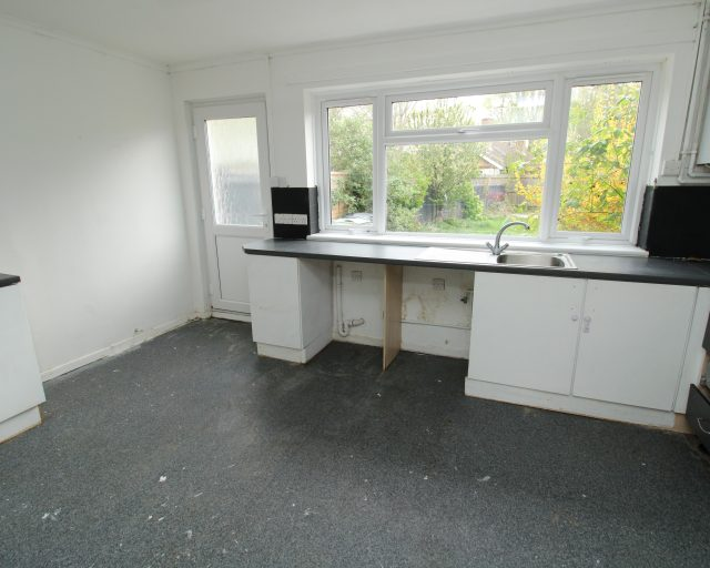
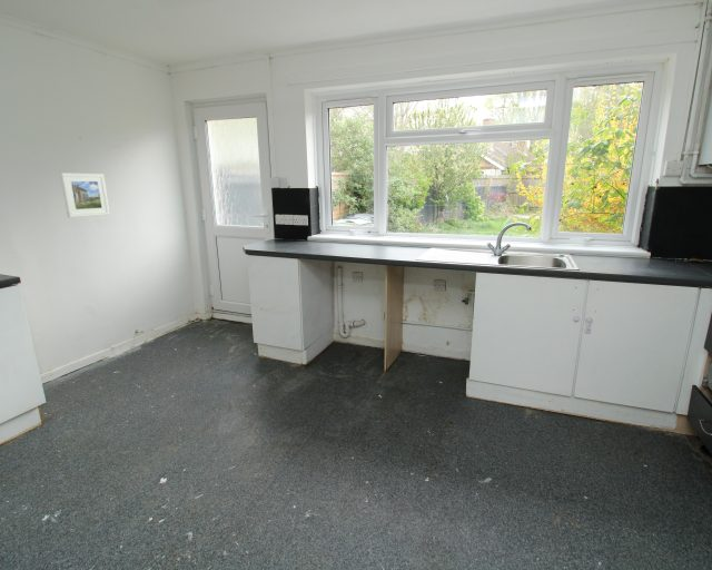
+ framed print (86, 195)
